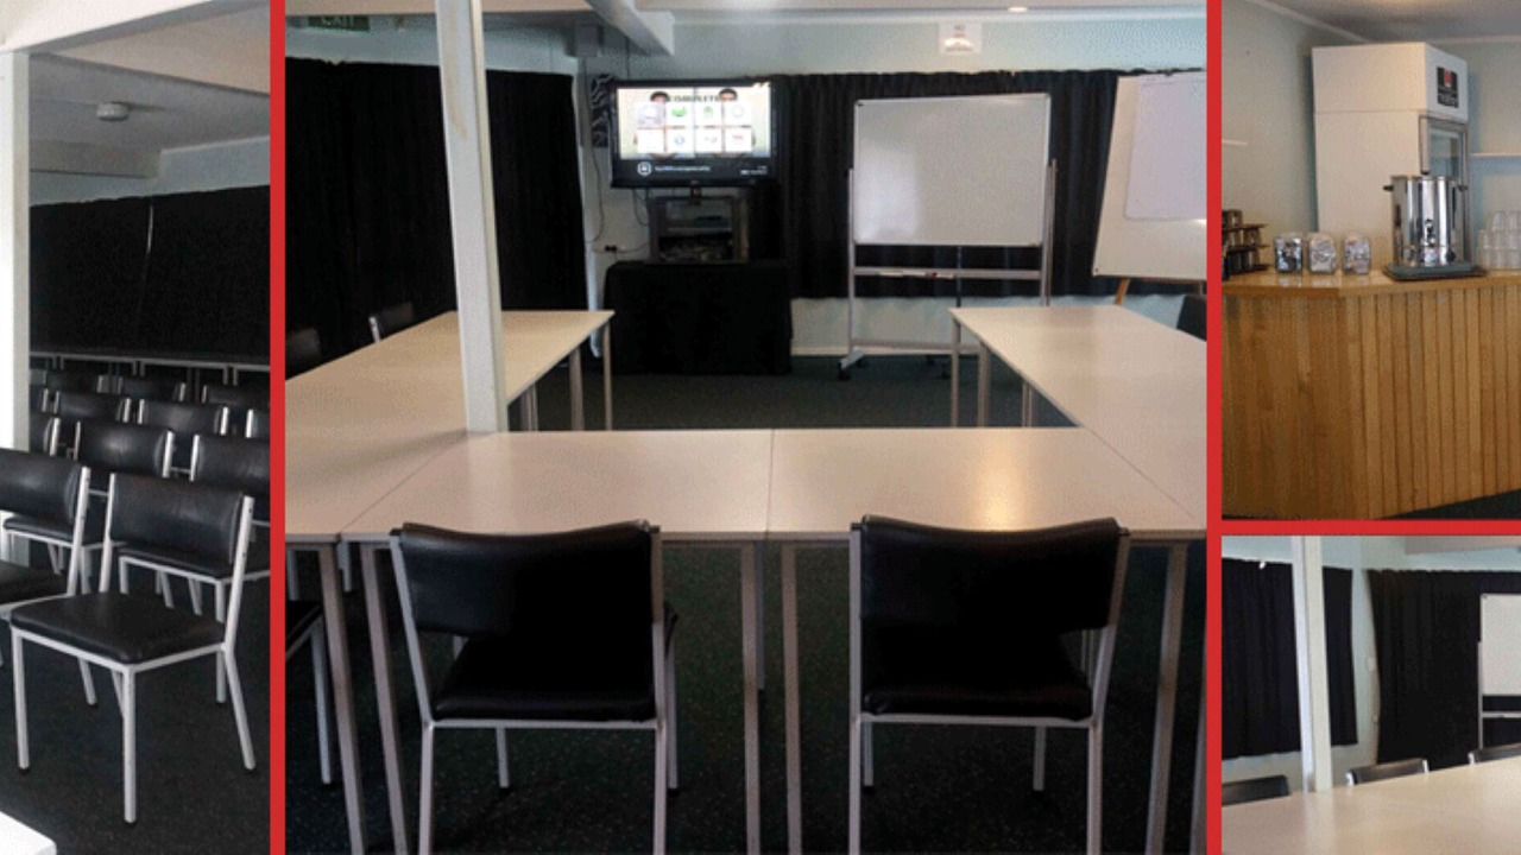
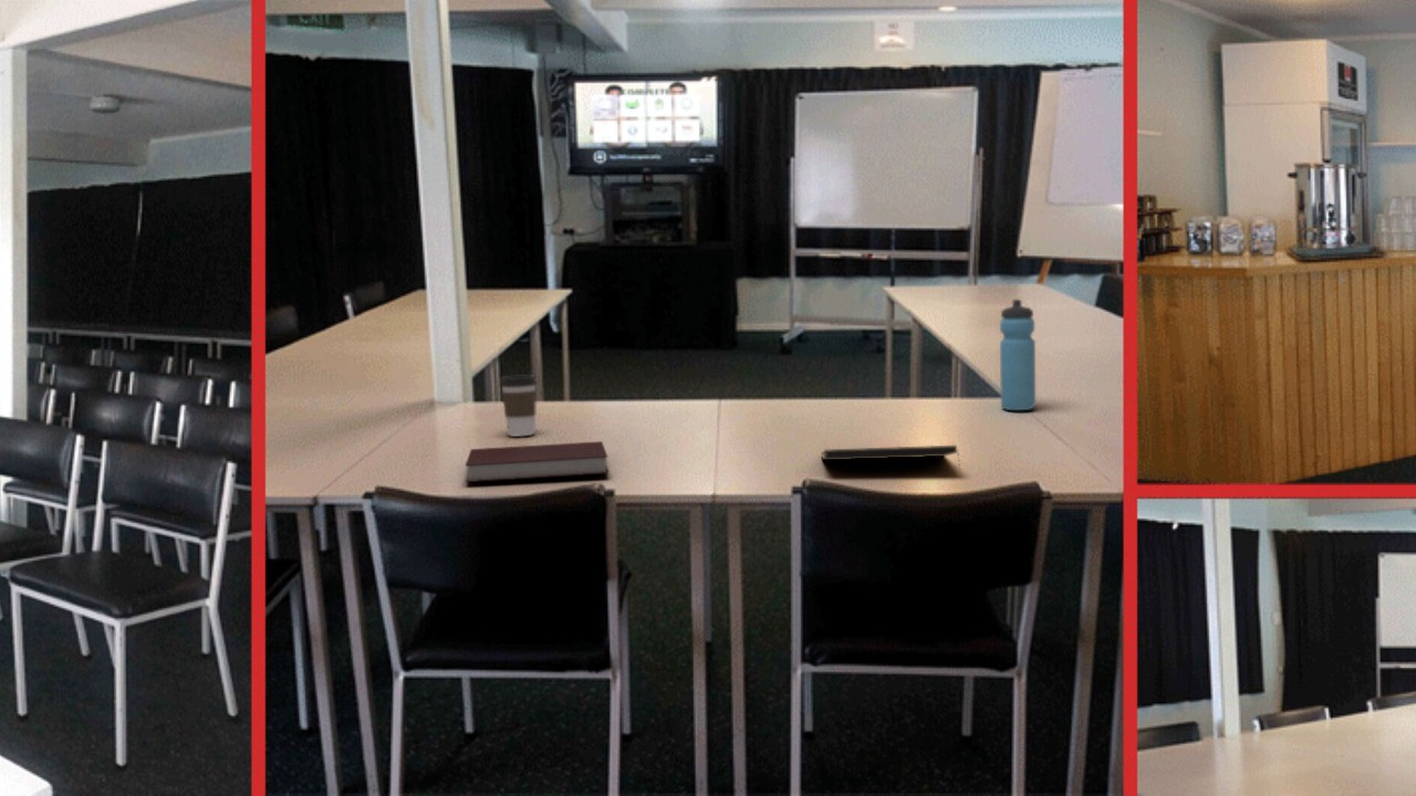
+ notepad (886, 453)
+ notebook (537, 460)
+ water bottle (1017, 354)
+ coffee cup (519, 405)
